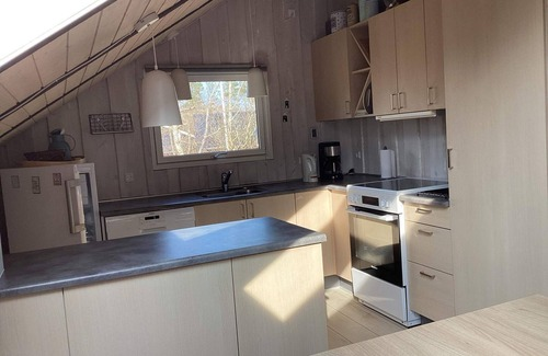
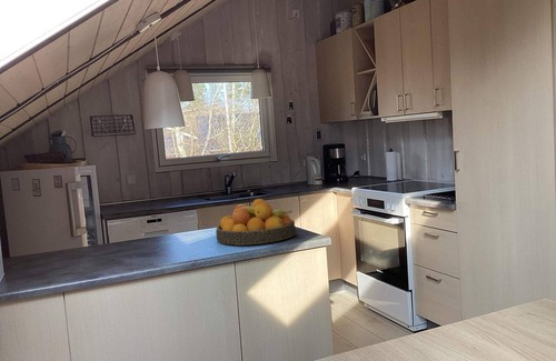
+ fruit bowl (255, 219)
